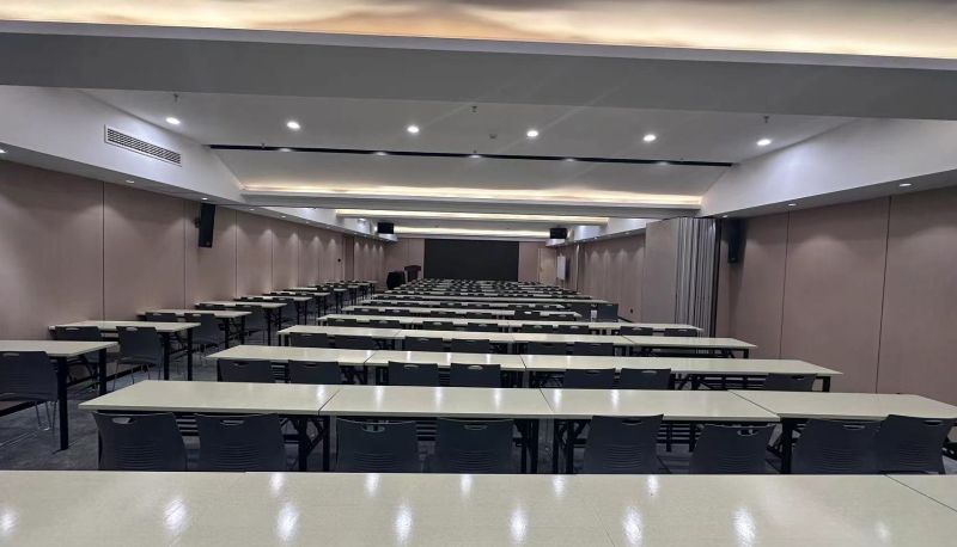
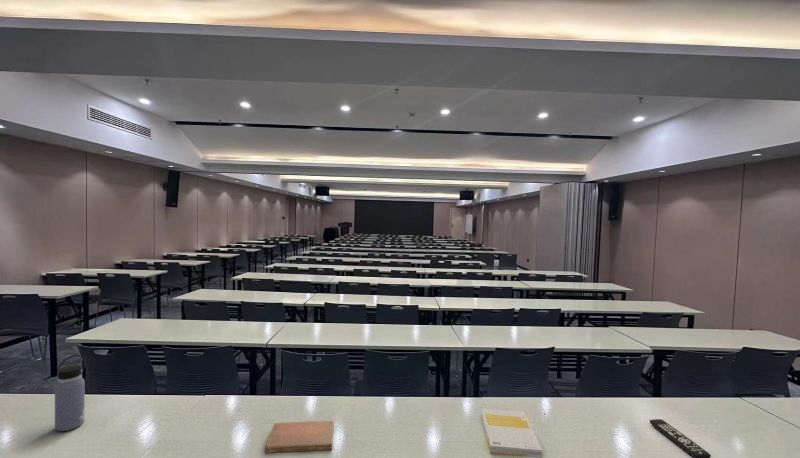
+ notebook (301, 436)
+ book (508, 430)
+ water bottle (70, 392)
+ remote control (677, 438)
